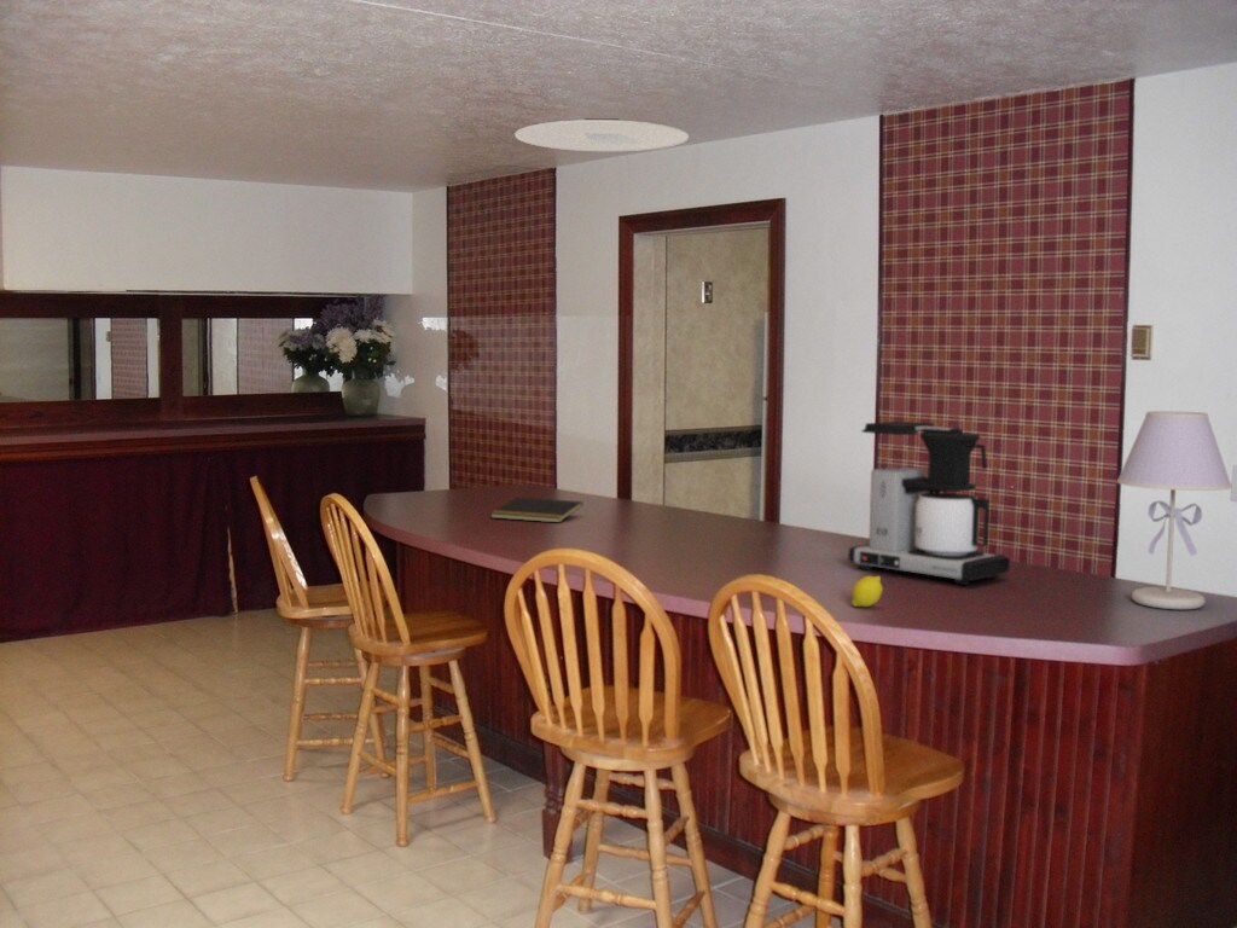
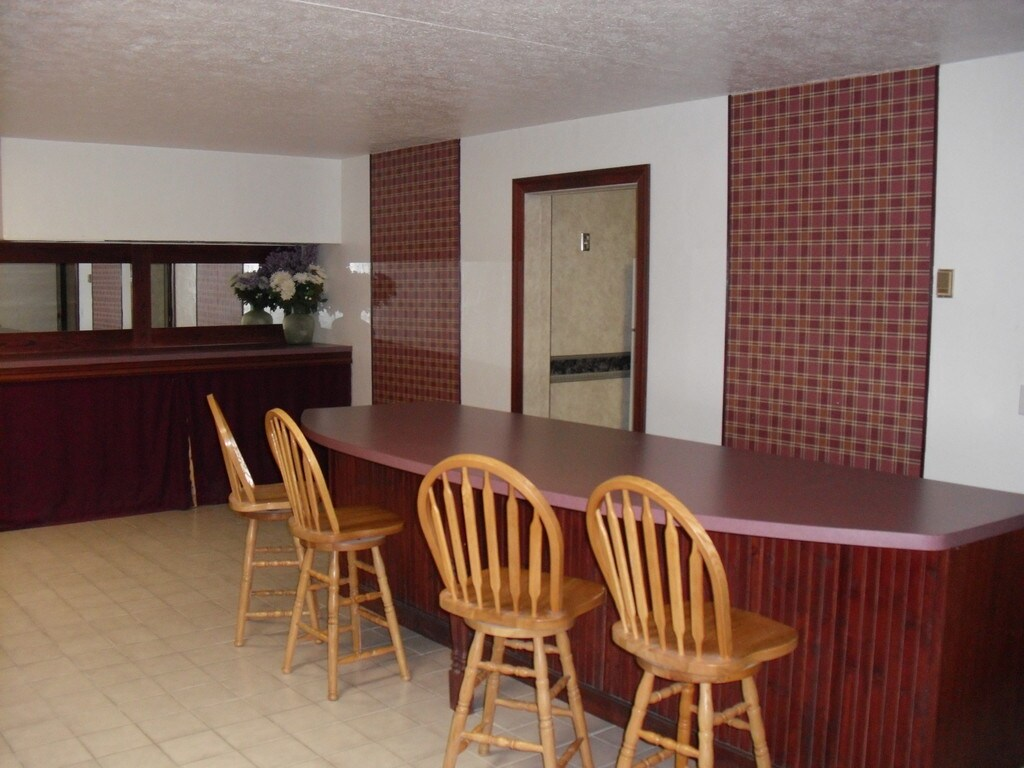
- table lamp (1172, 509)
- notepad (536, 509)
- fruit (866, 591)
- ceiling light (602, 127)
- coffee maker (929, 499)
